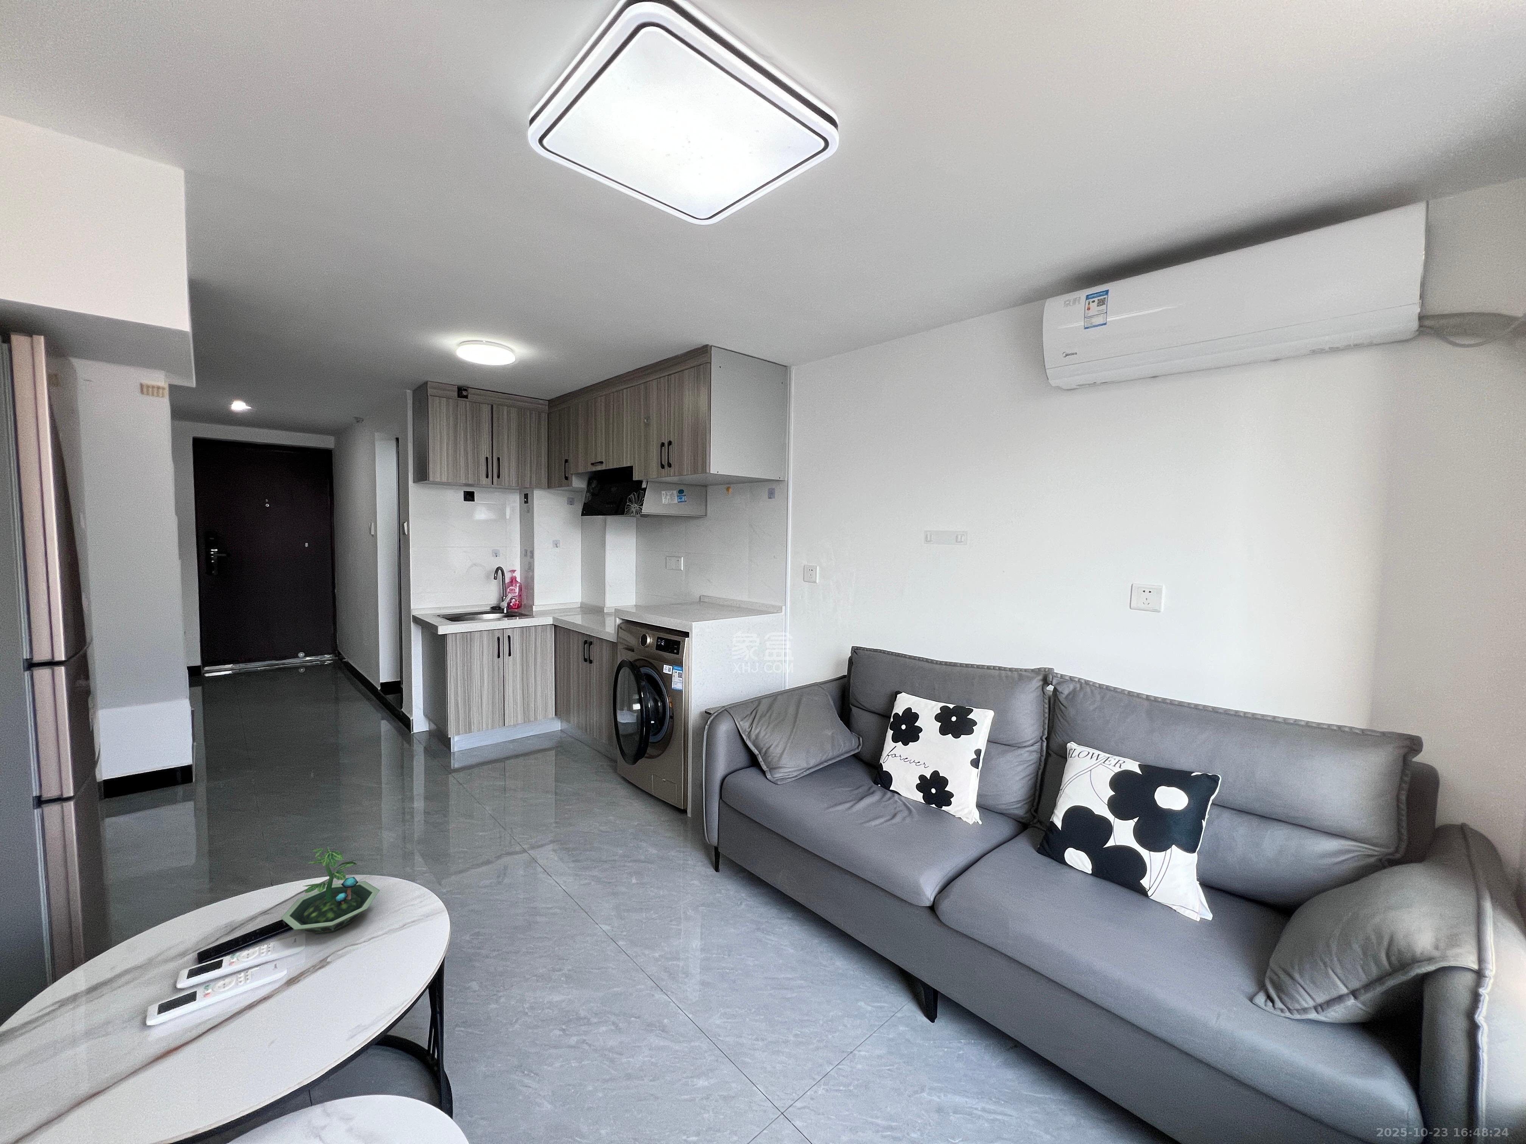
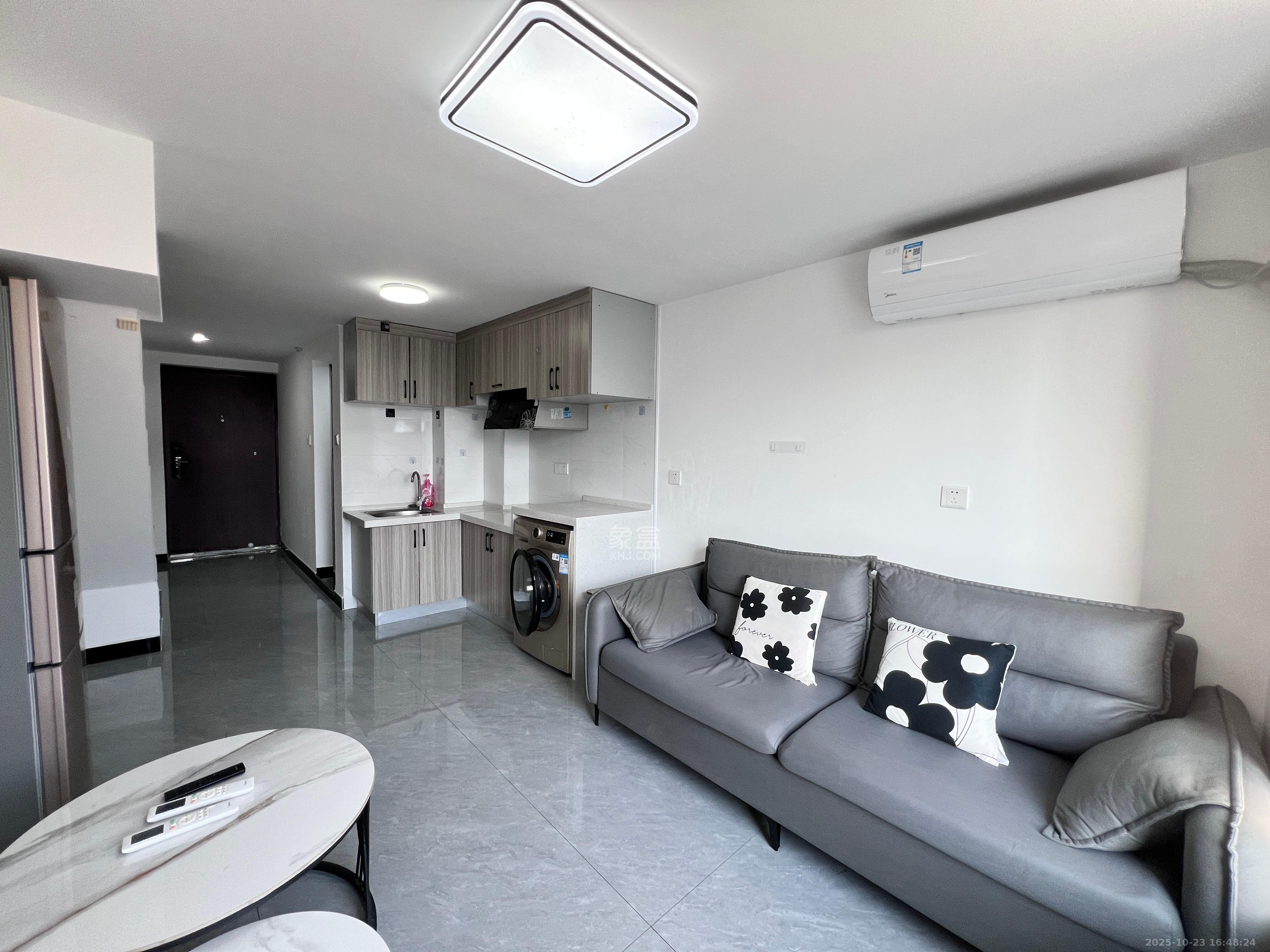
- terrarium (330, 862)
